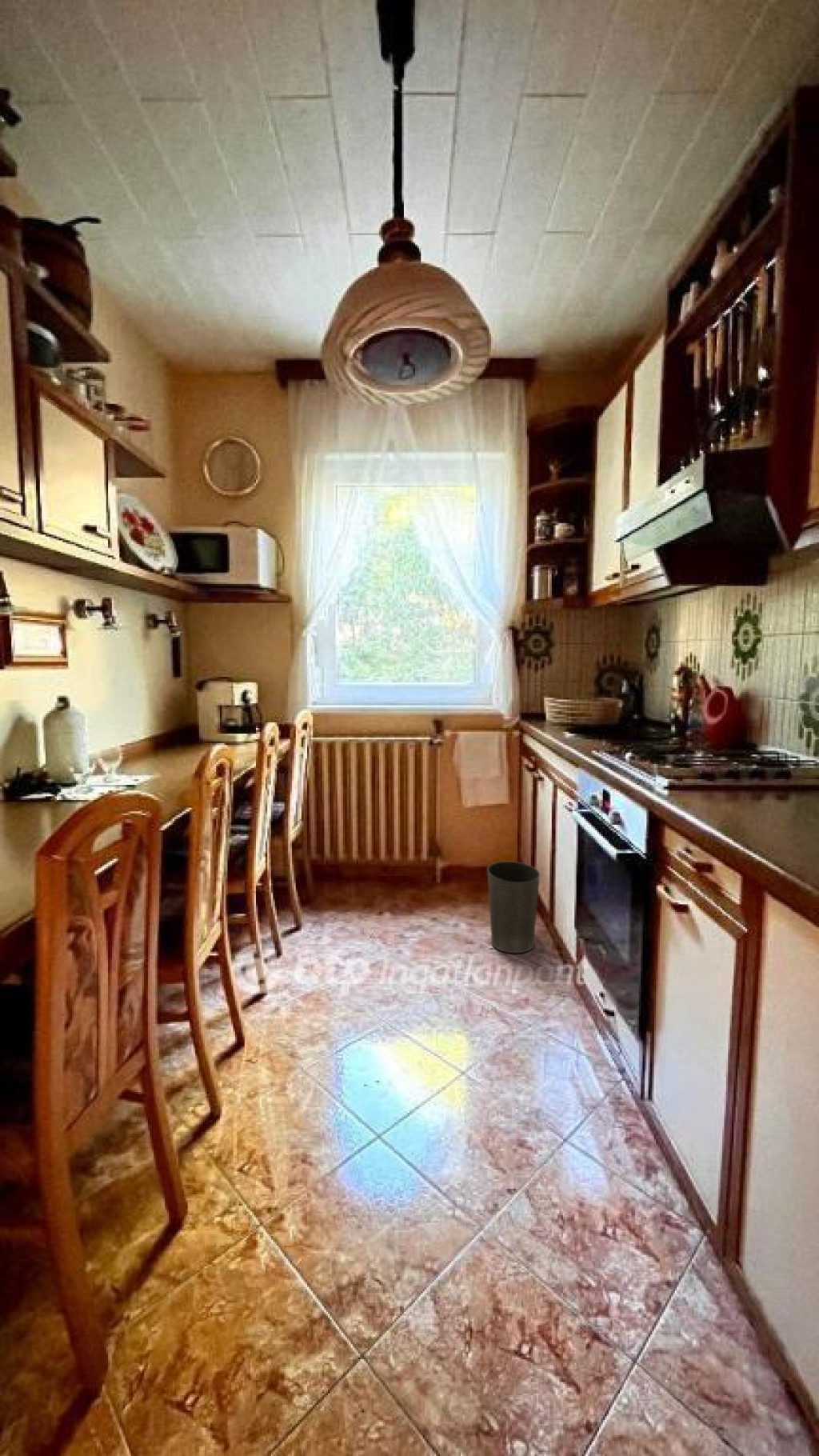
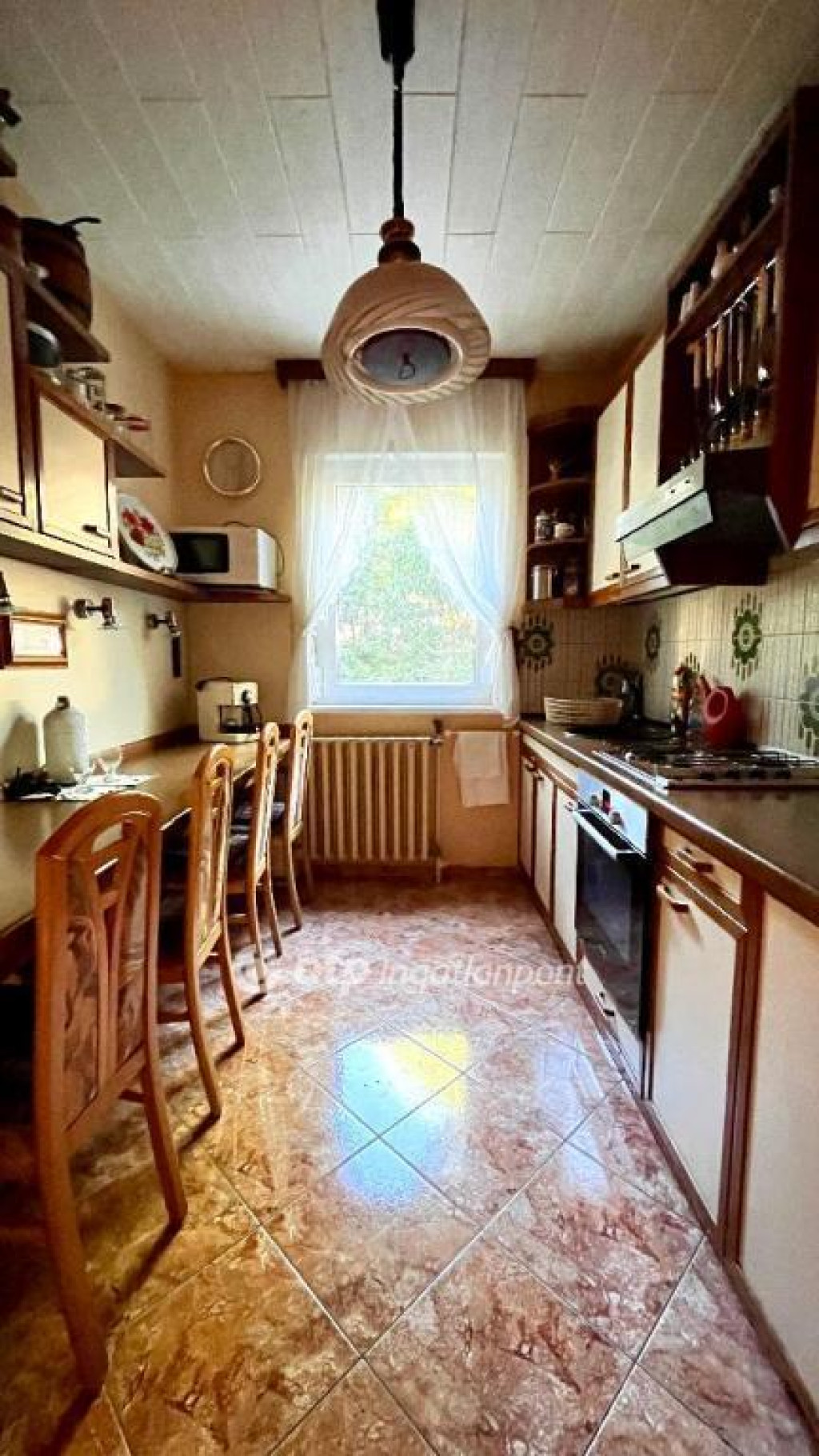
- waste basket (513, 907)
